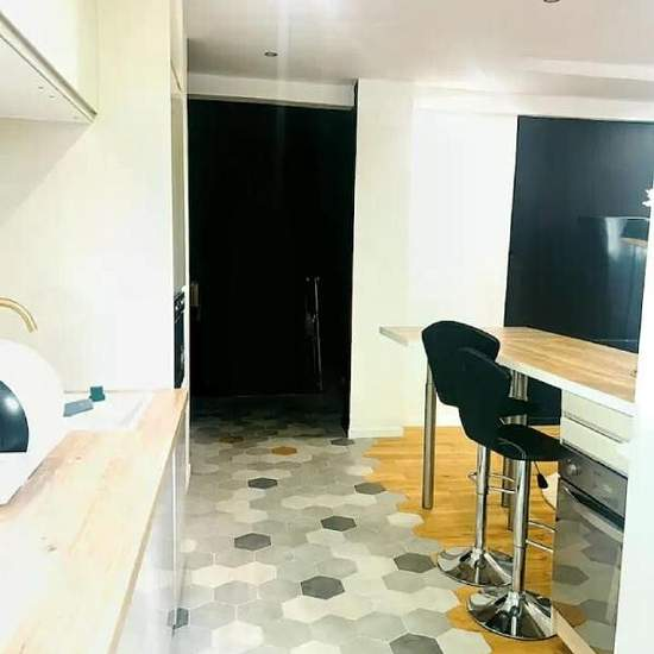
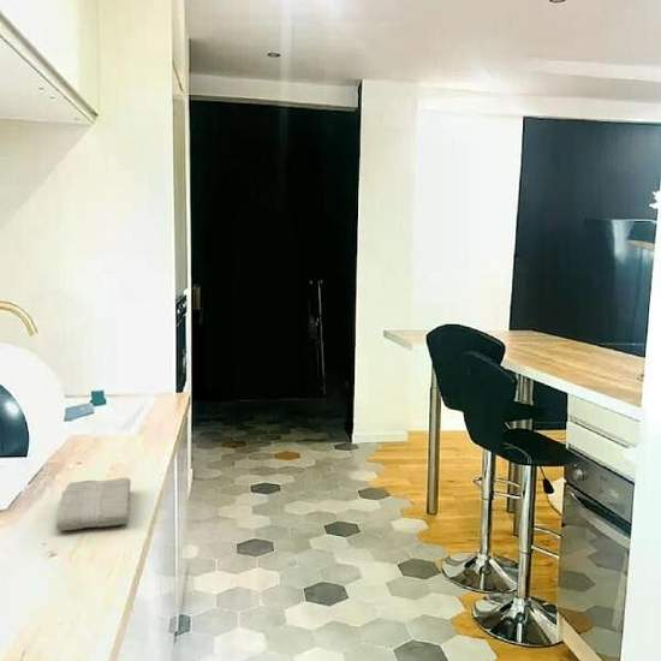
+ washcloth (96, 501)
